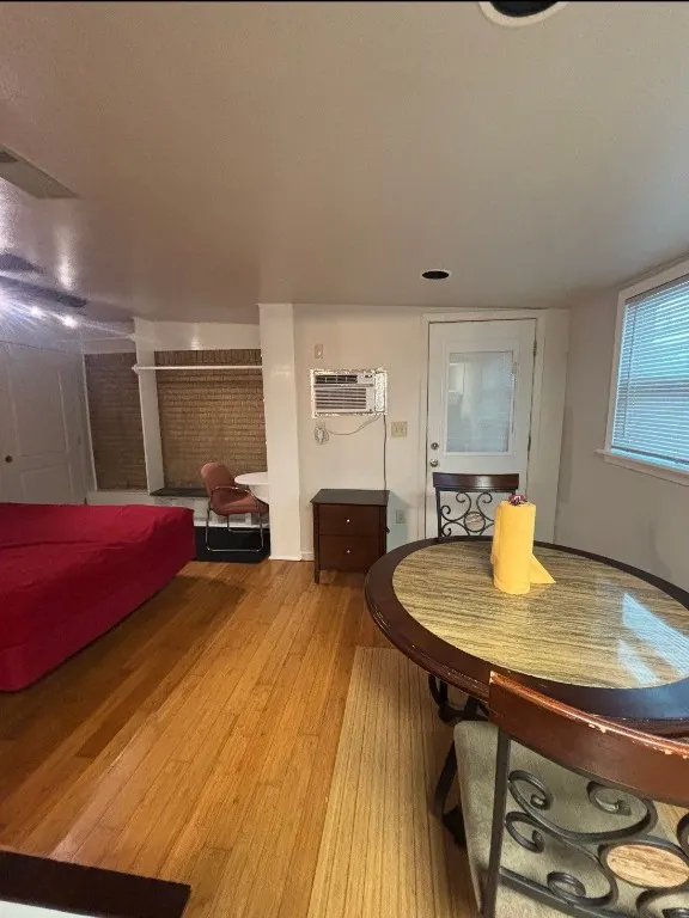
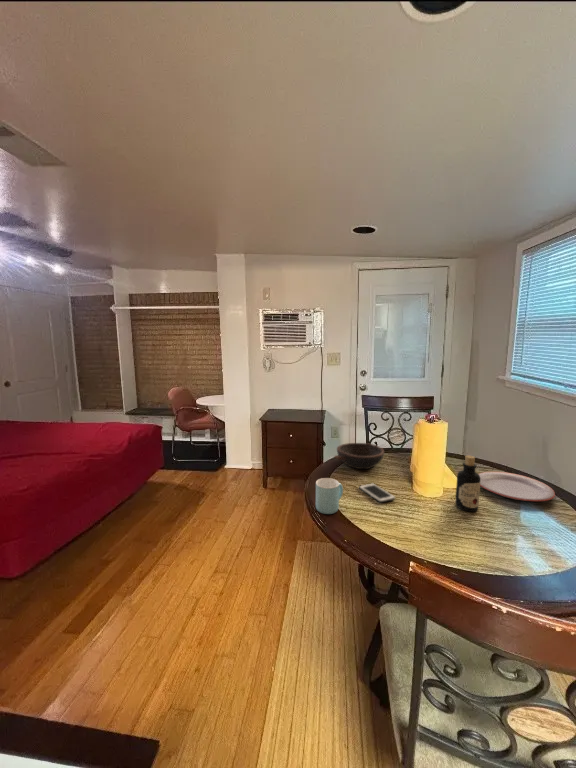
+ plate (512, 487)
+ bottle (468, 482)
+ mug (330, 494)
+ bowl (359, 456)
+ cell phone (376, 492)
